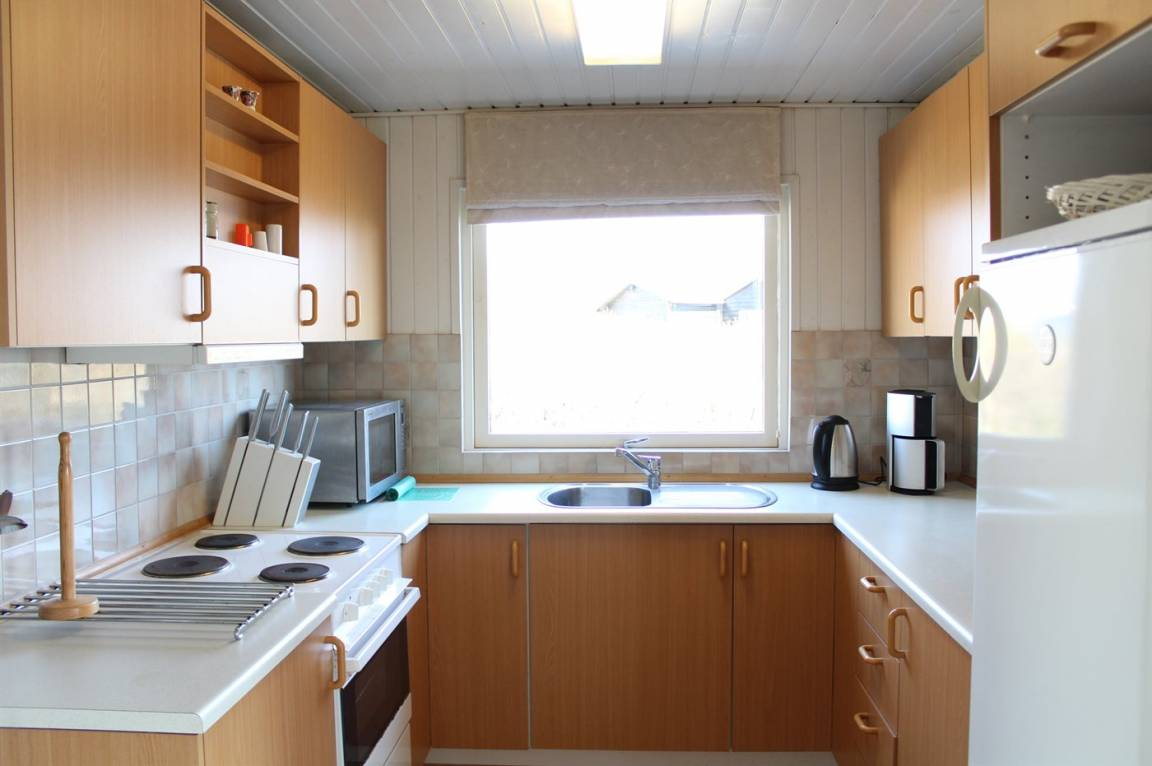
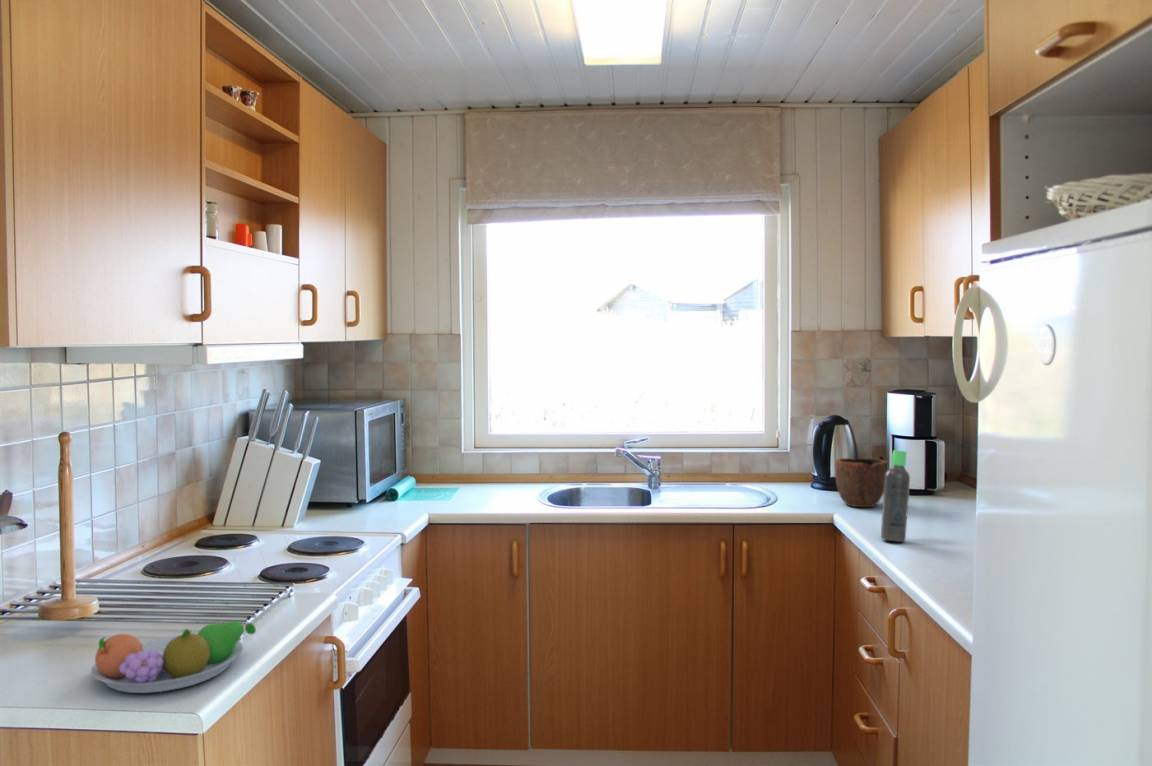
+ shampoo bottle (895, 495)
+ fruit bowl (174, 644)
+ bowl (860, 482)
